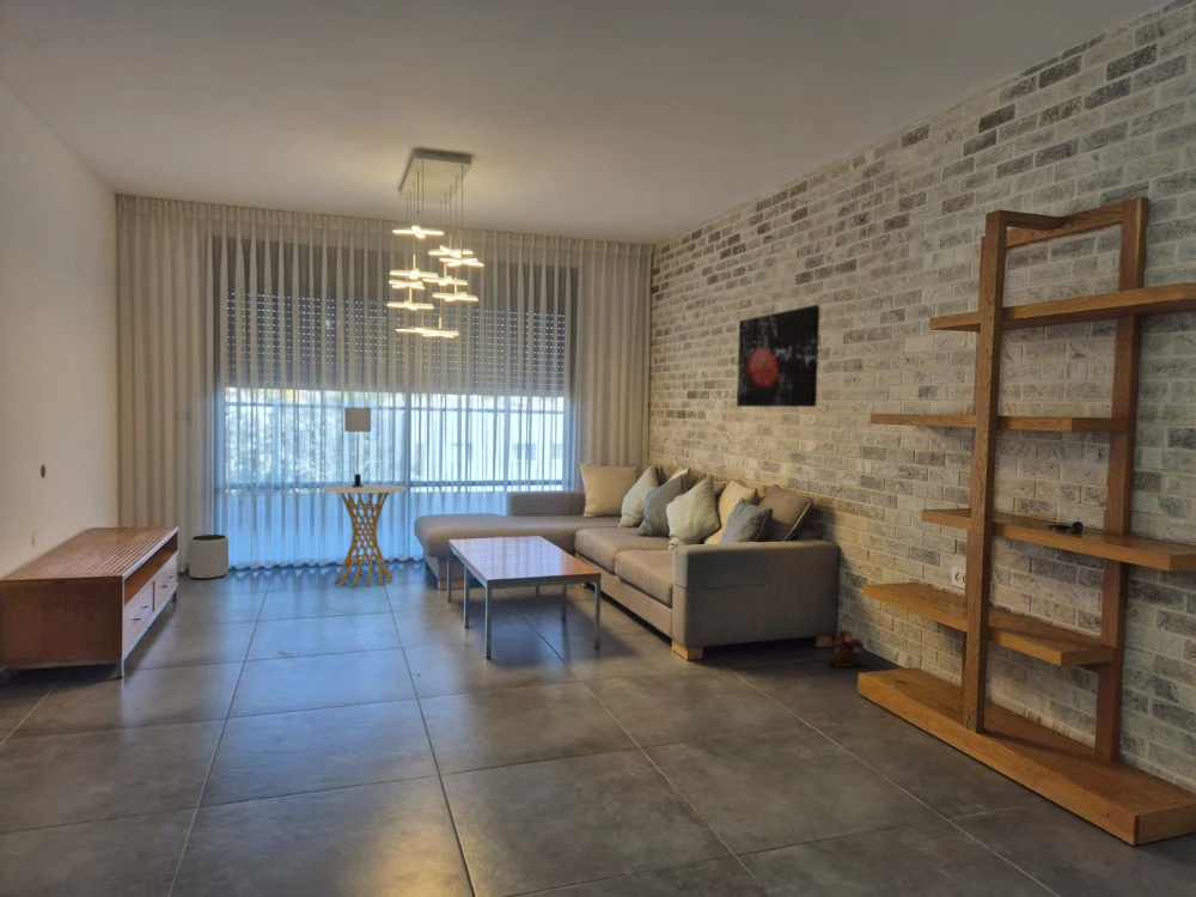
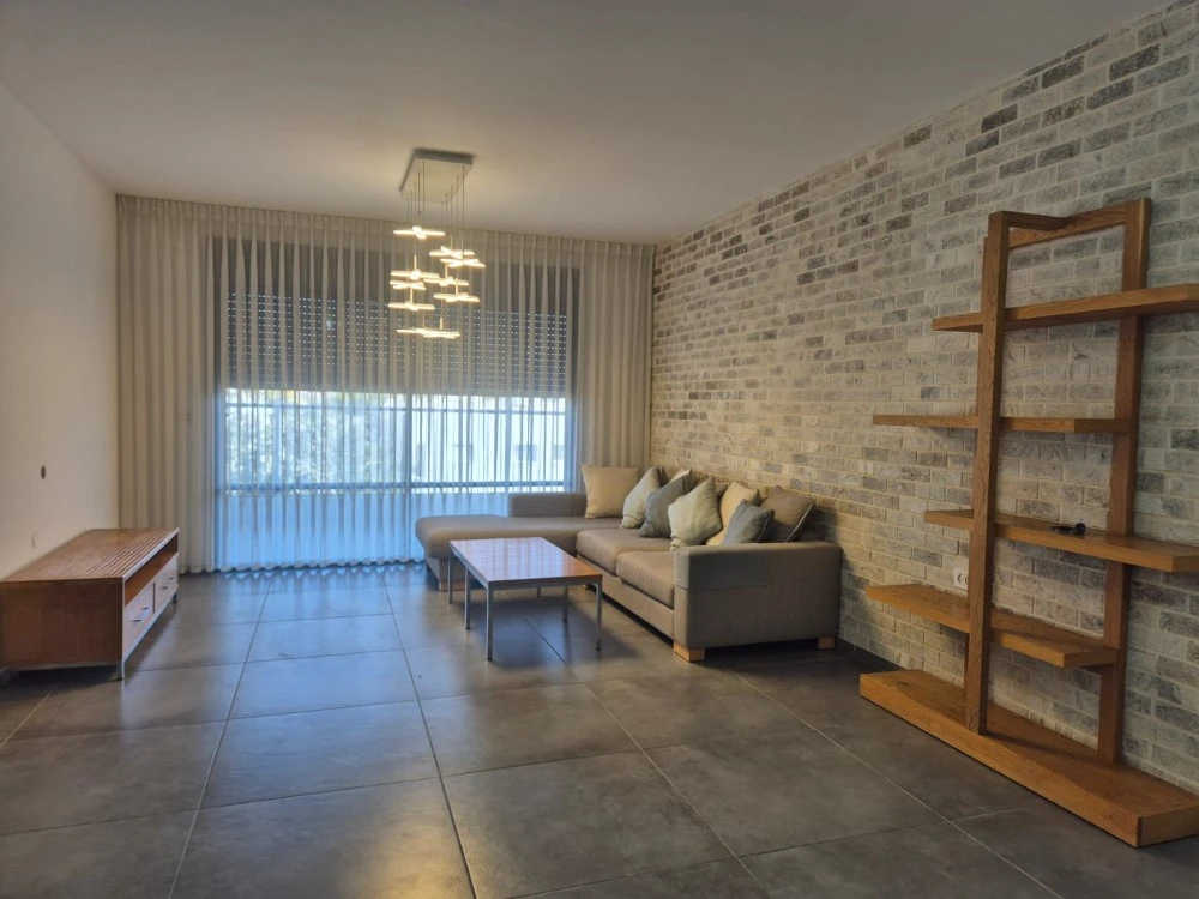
- wall art (774, 360)
- plant pot (208, 556)
- table lamp (358, 446)
- plush toy (843, 646)
- side table (364, 533)
